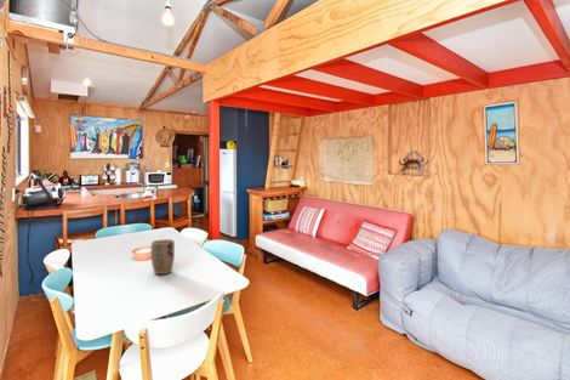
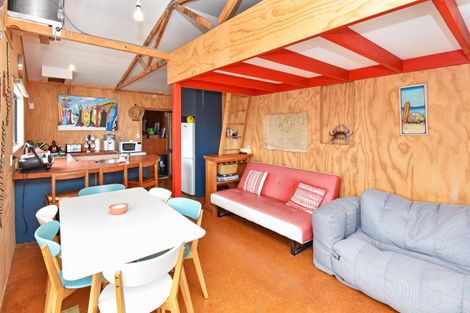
- plant pot (163, 256)
